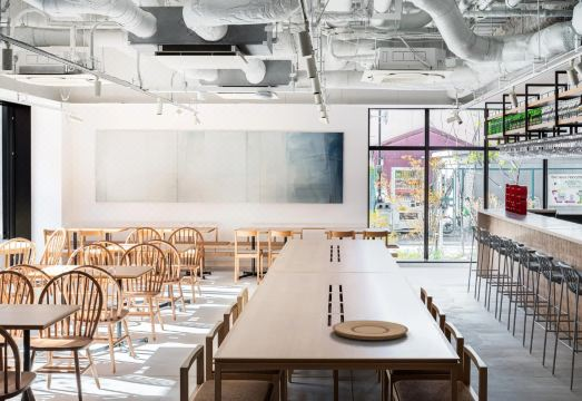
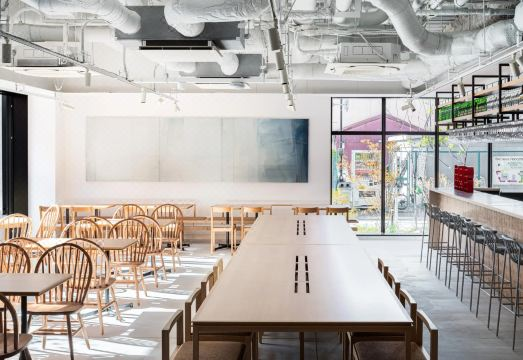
- plate (369, 330)
